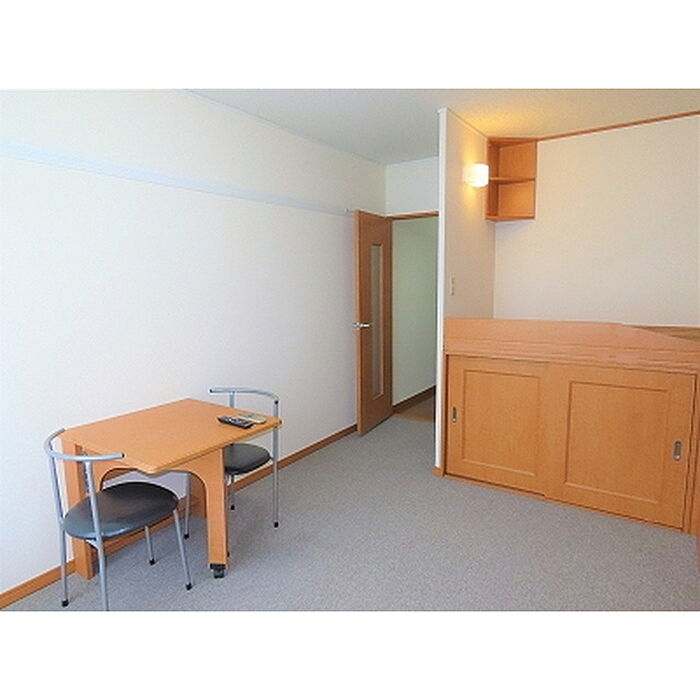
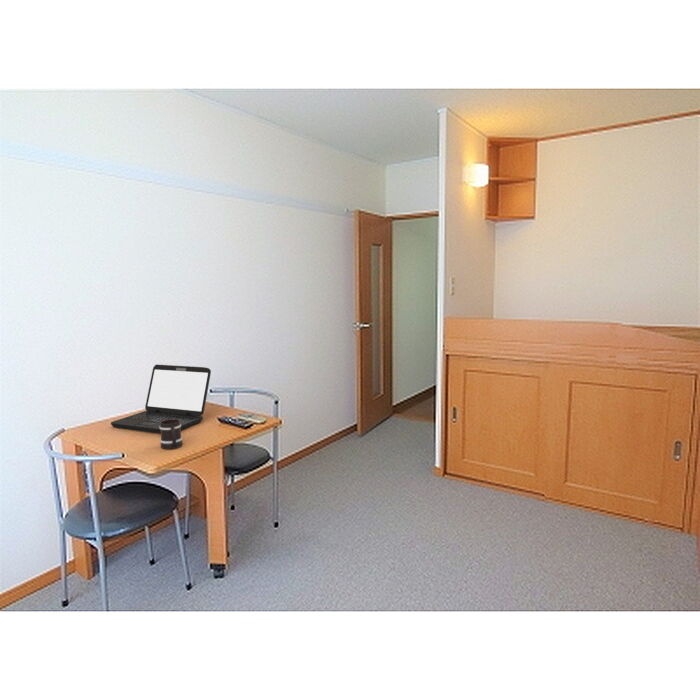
+ laptop (161, 396)
+ mug (171, 434)
